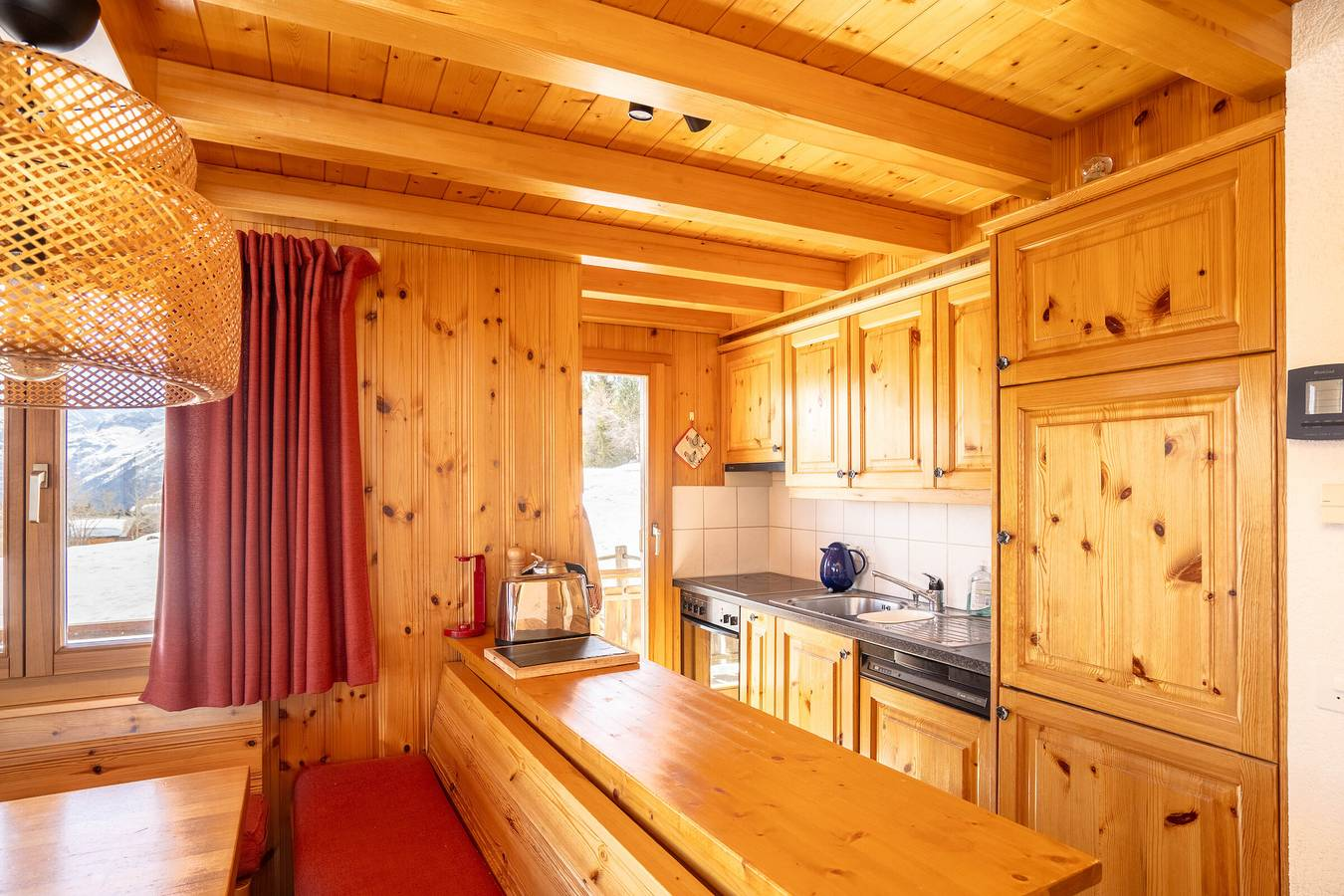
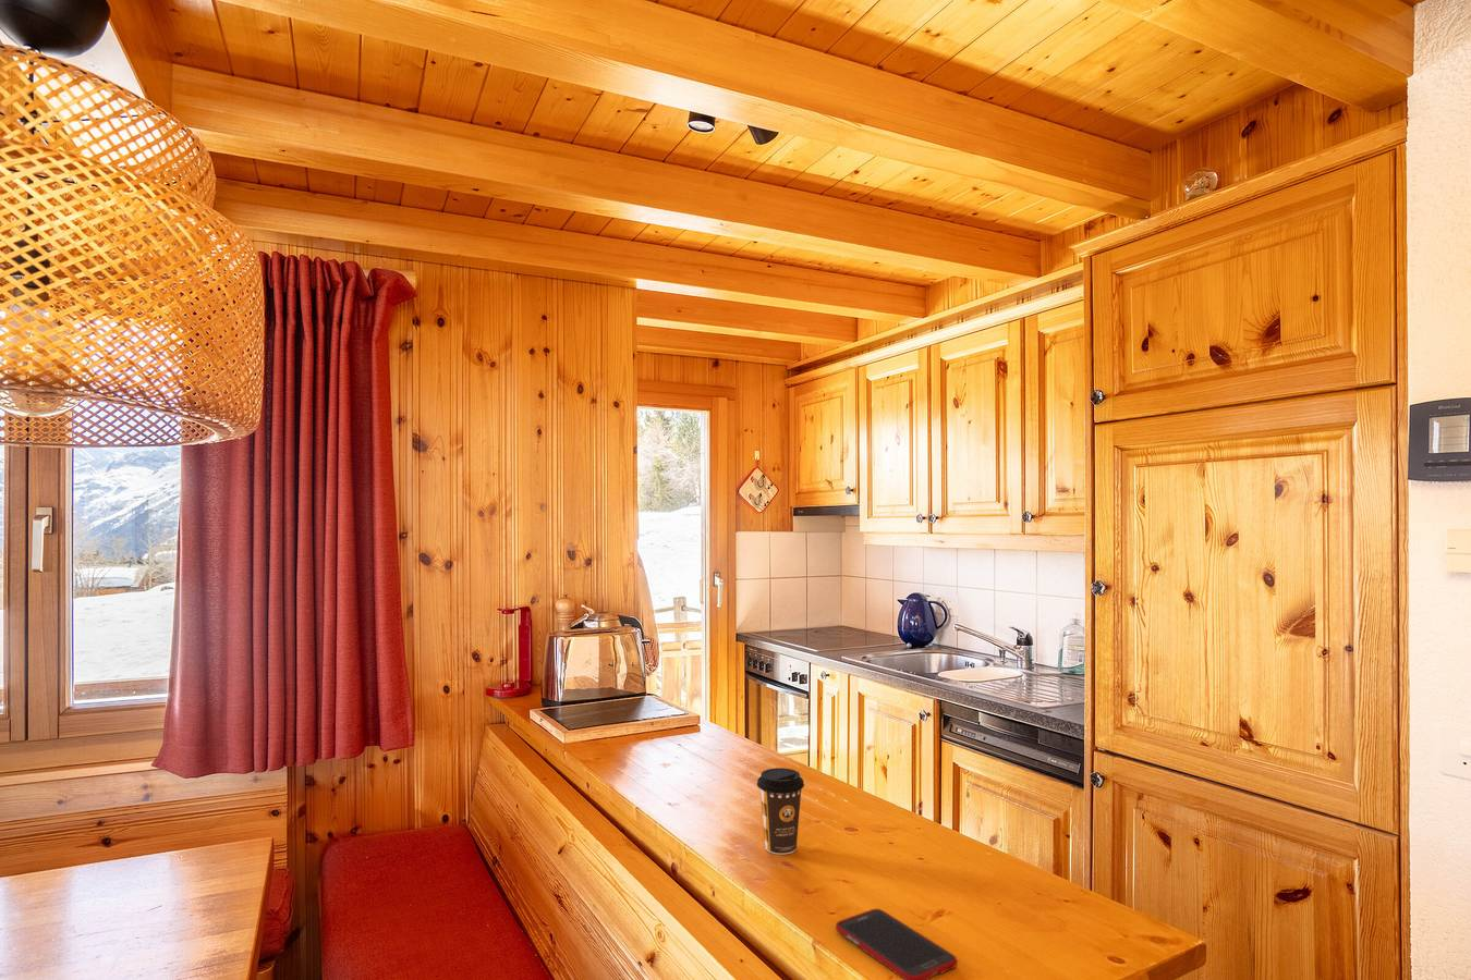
+ coffee cup (780, 810)
+ cell phone (893, 943)
